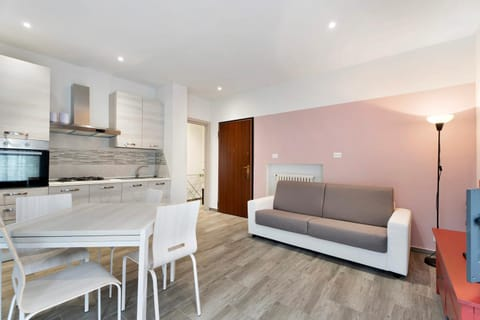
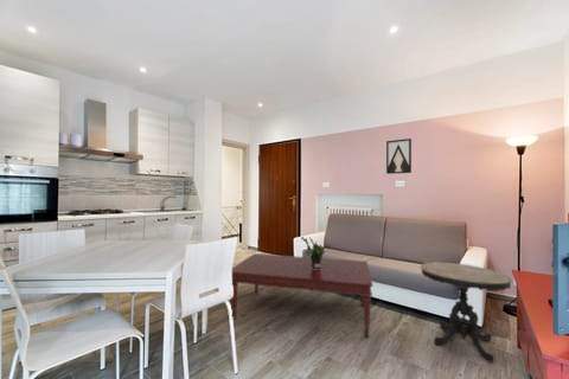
+ wall art (398, 156)
+ potted plant (312, 252)
+ coffee table (301, 288)
+ side table (461, 306)
